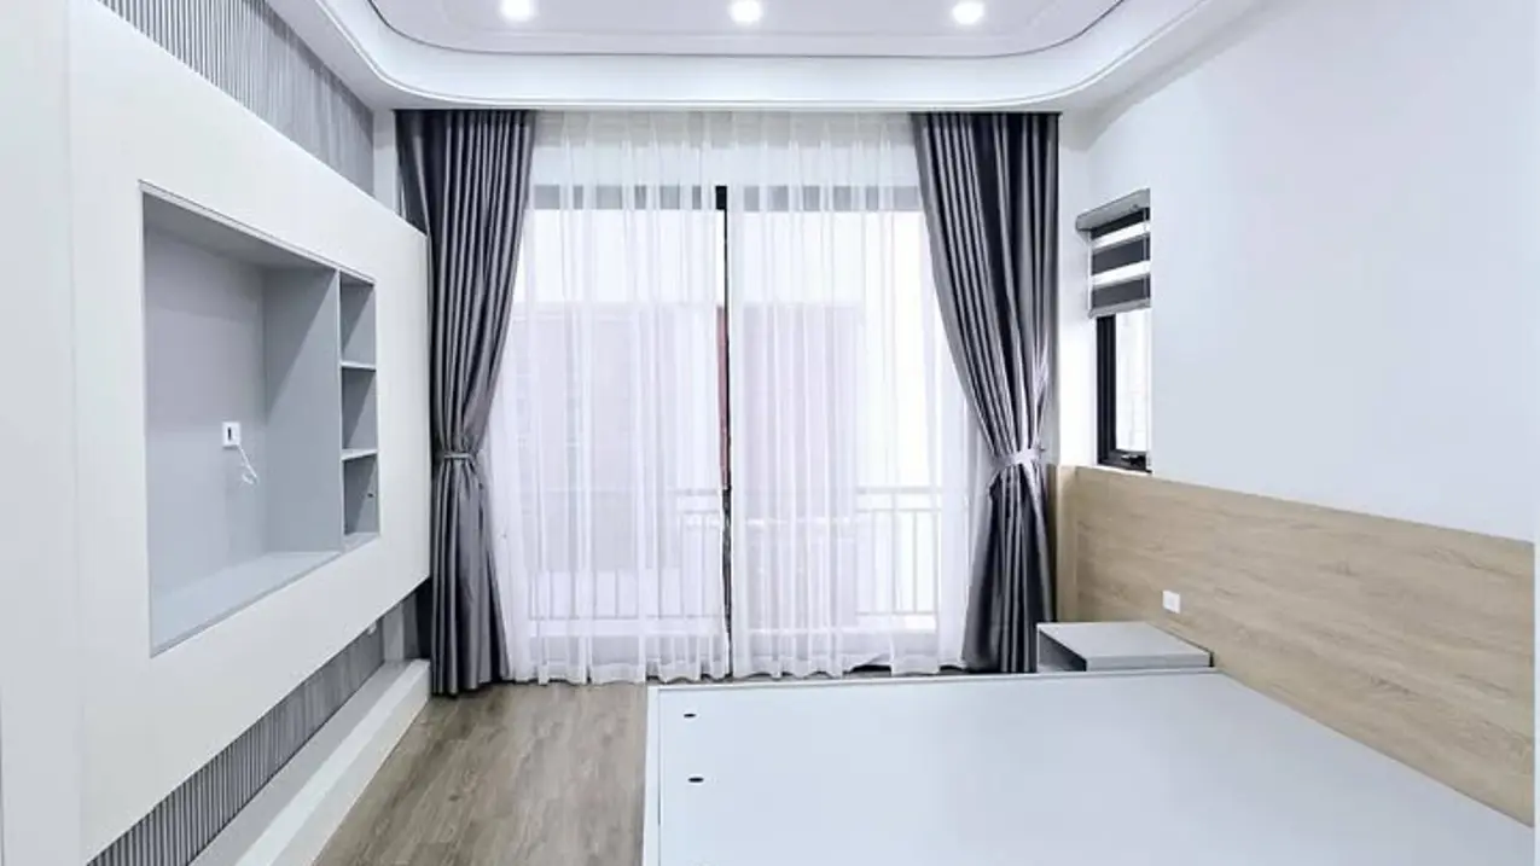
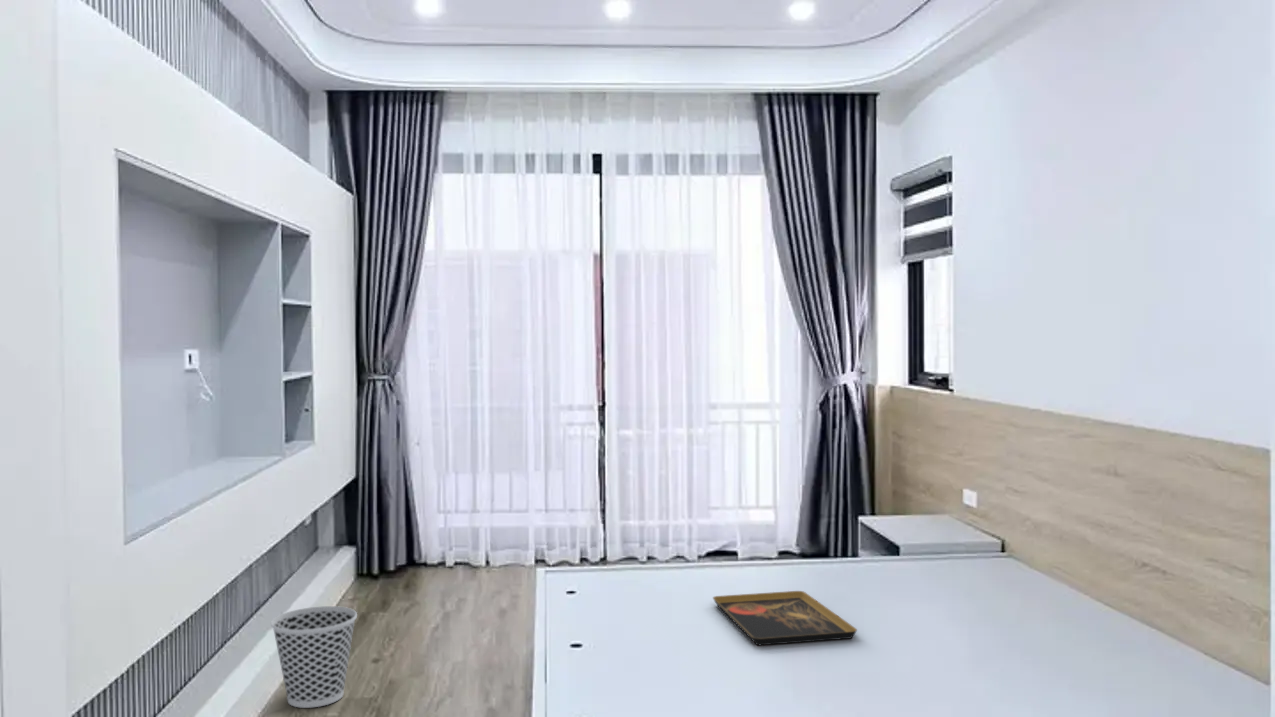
+ decorative tray (780, 616)
+ wastebasket (315, 657)
